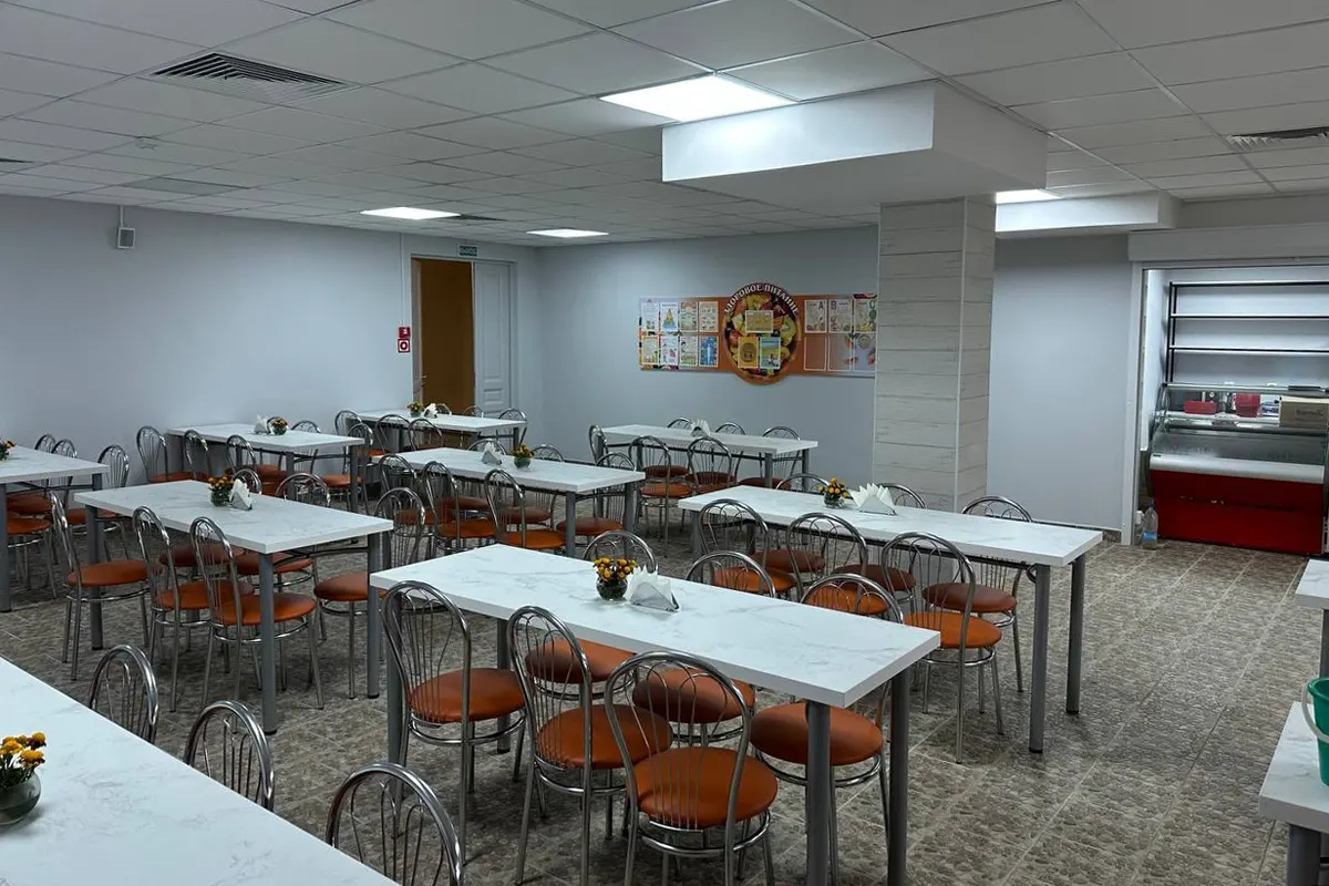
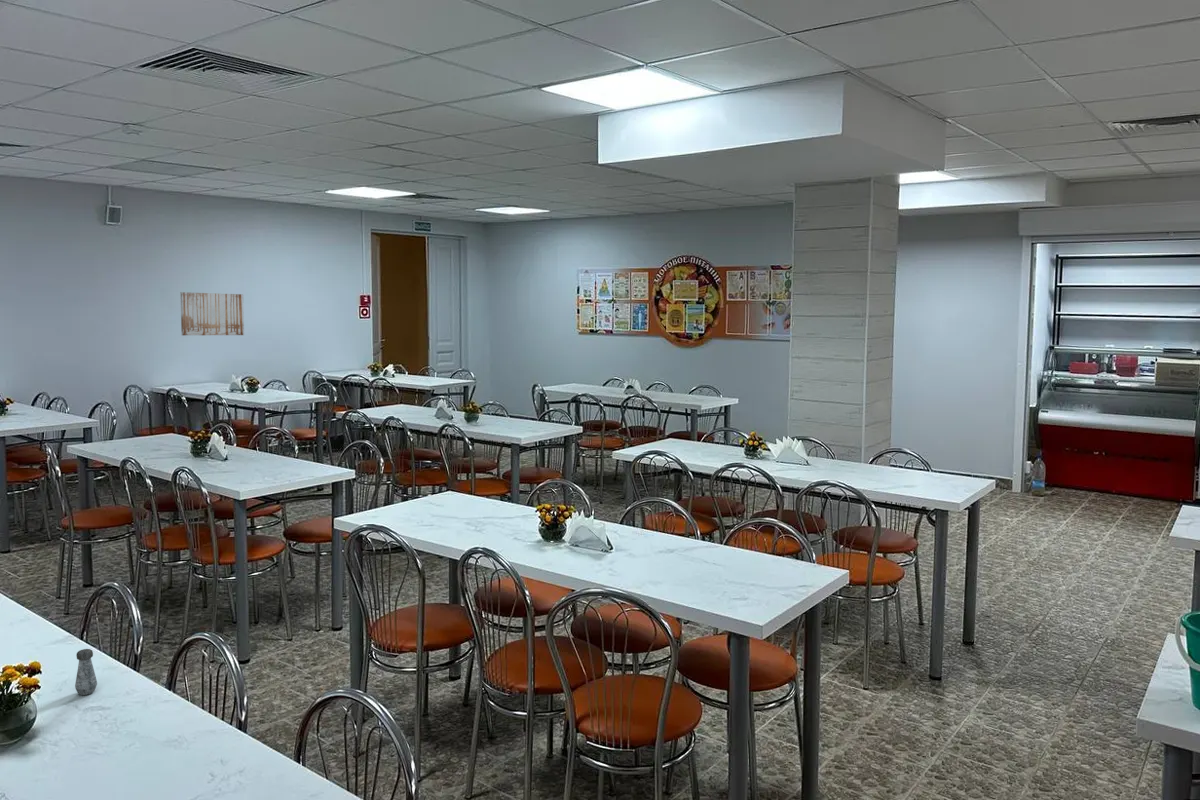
+ salt shaker (85, 671)
+ wall art (213, 314)
